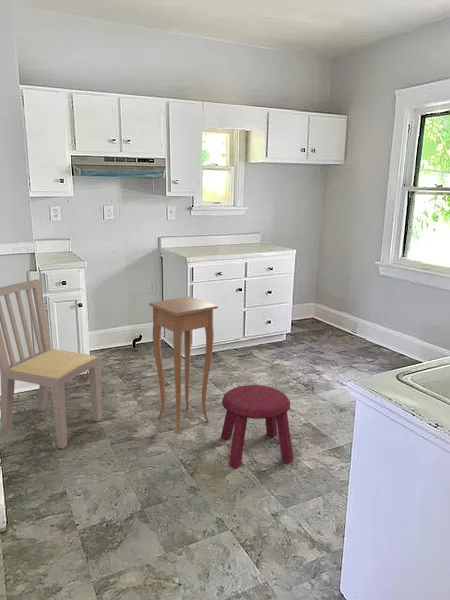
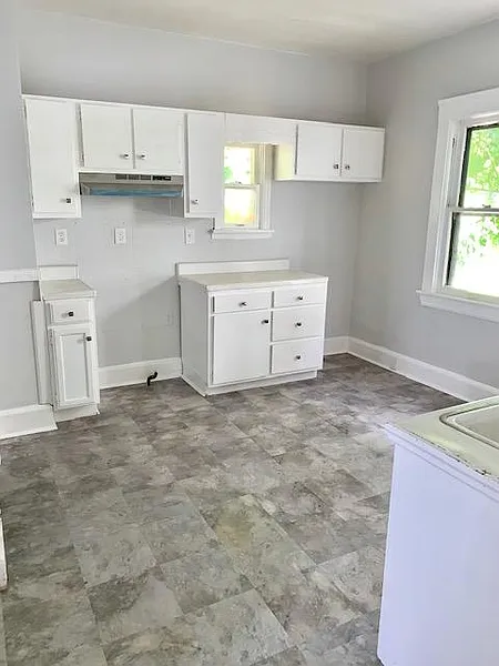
- stool (255, 418)
- dining chair (46, 359)
- side table (185, 363)
